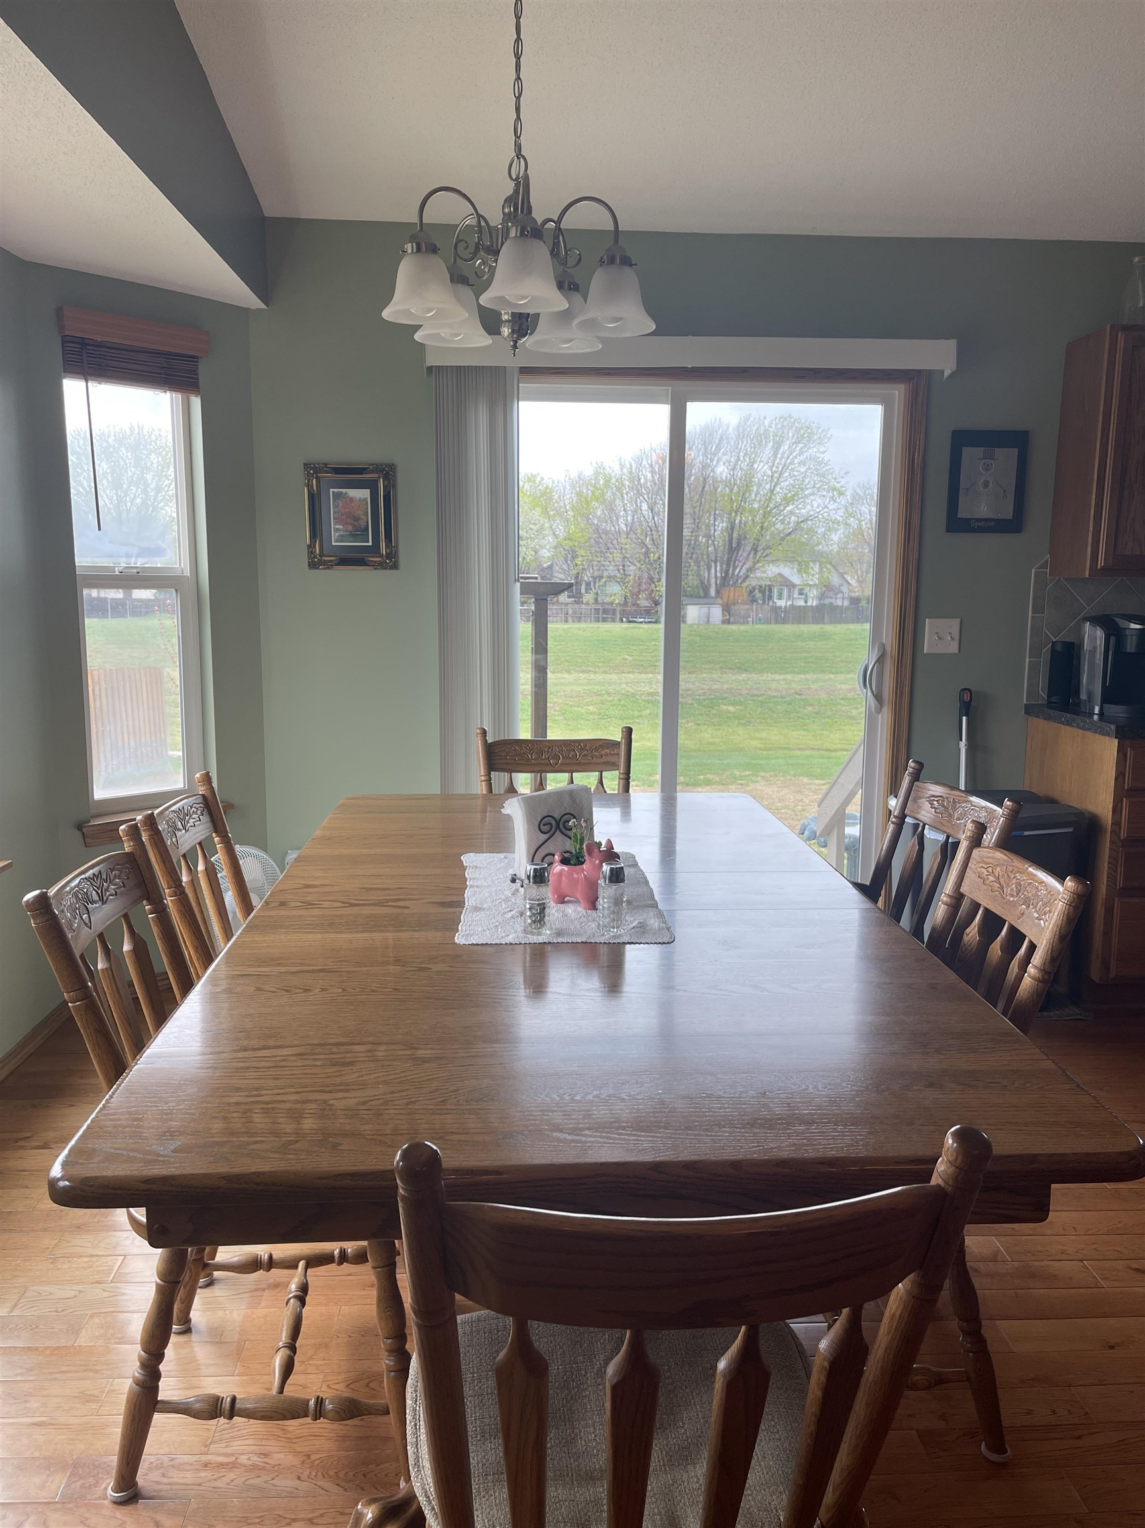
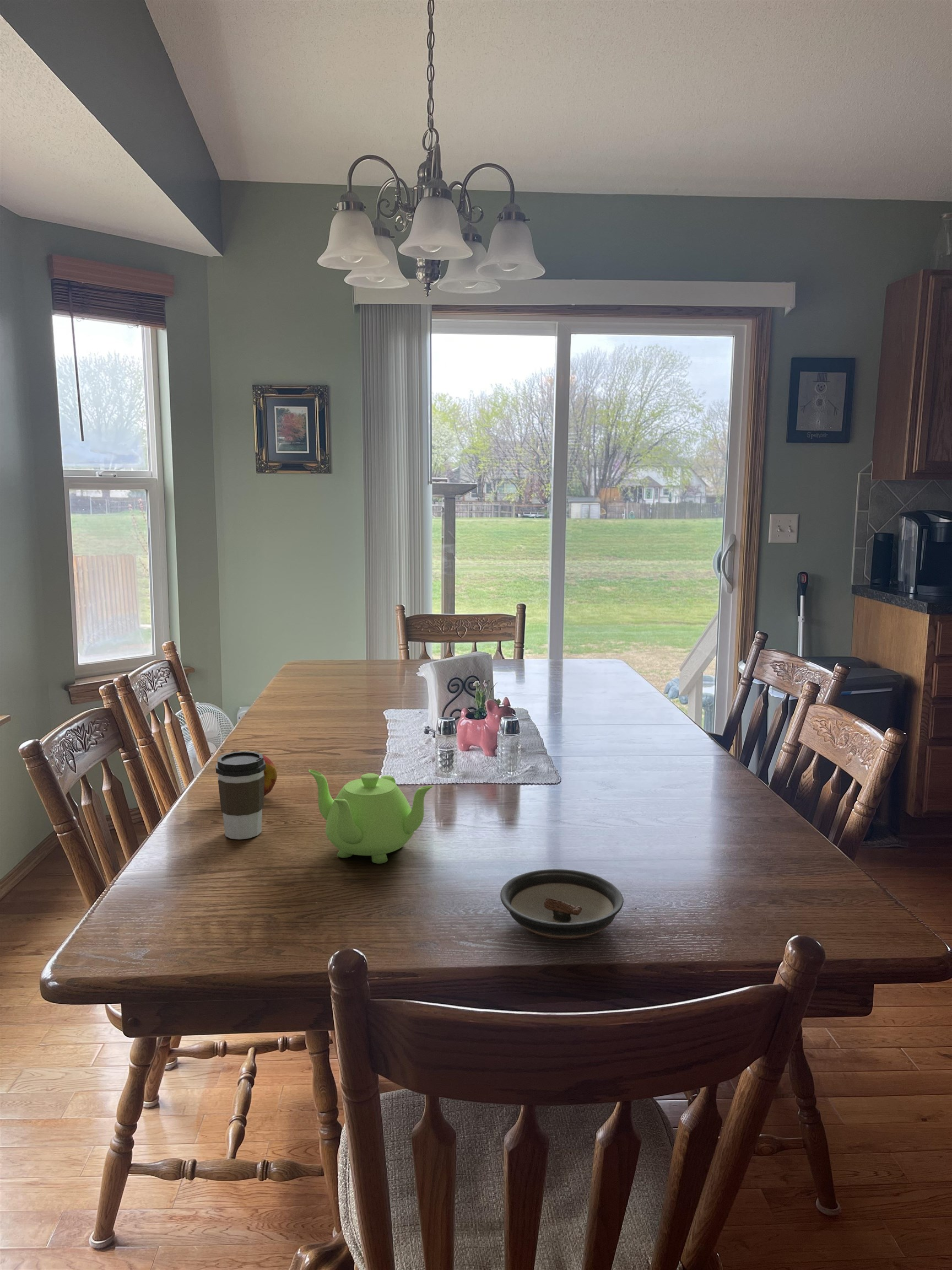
+ coffee cup (241, 795)
+ saucer (561, 909)
+ teapot (367, 815)
+ fruit (263, 772)
